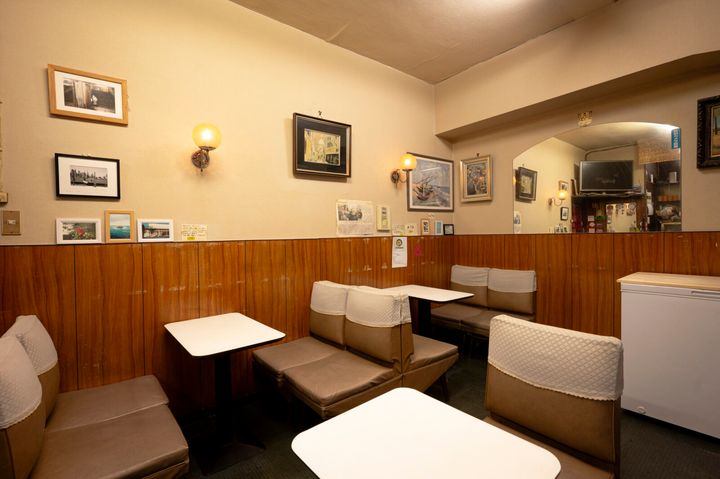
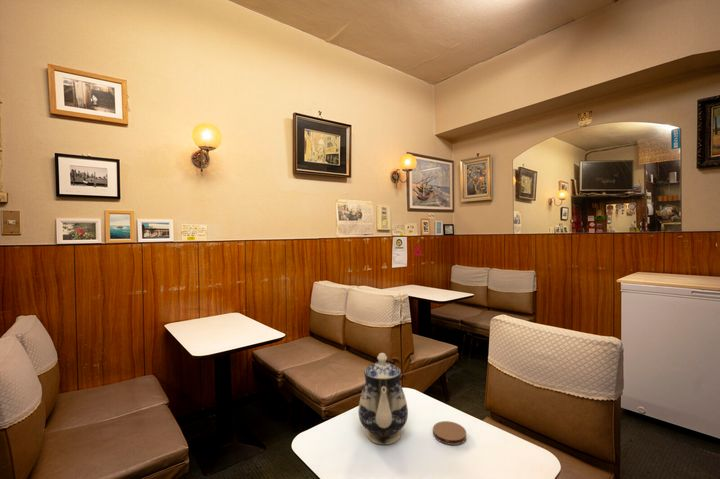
+ coaster (449, 432)
+ teapot (382, 393)
